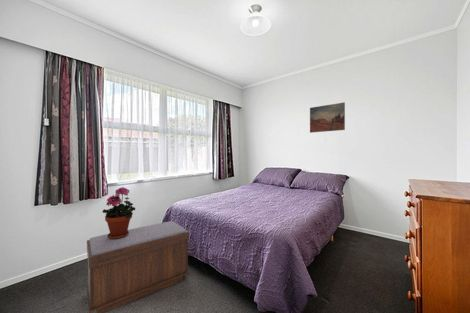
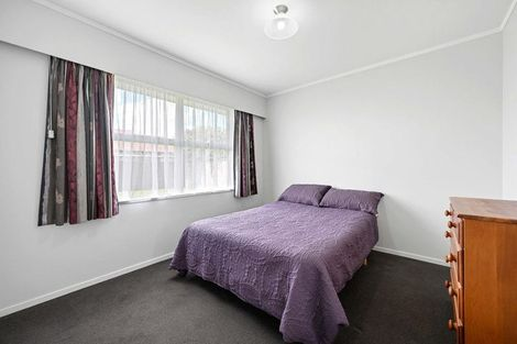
- potted plant (119, 211)
- wall art (326, 118)
- bench (140, 259)
